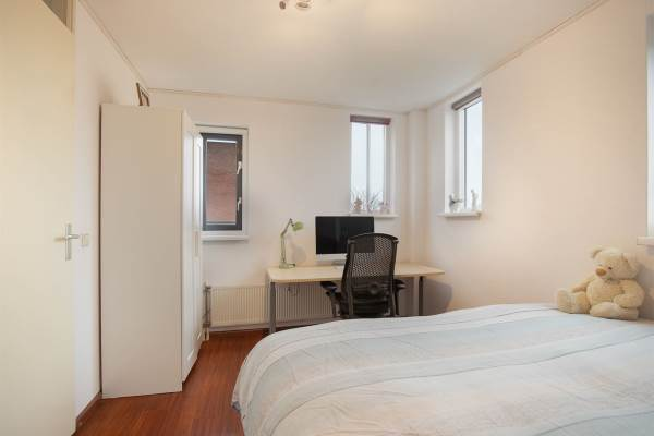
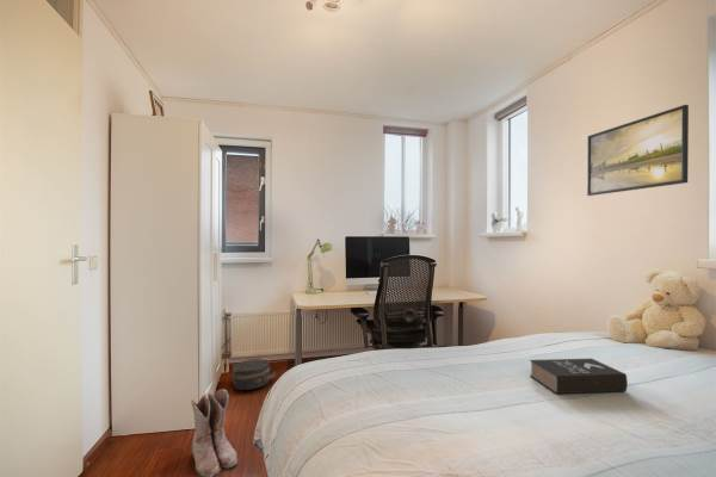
+ boots (214, 427)
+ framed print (630, 156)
+ hat box (254, 372)
+ book (575, 374)
